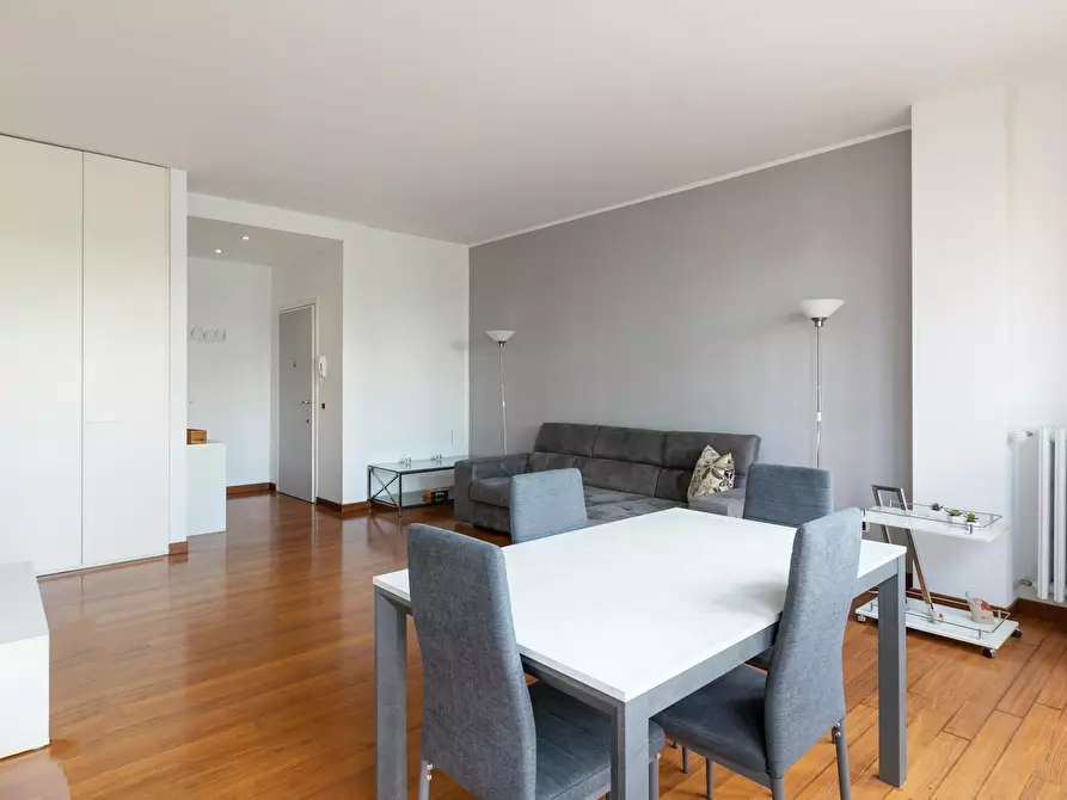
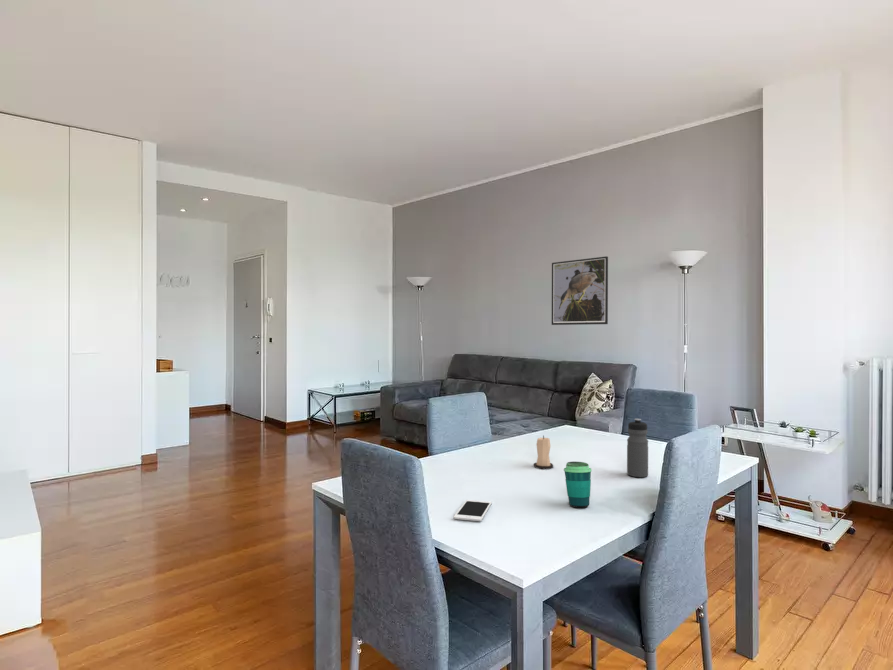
+ candle (543, 451)
+ cup (577, 484)
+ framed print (578, 292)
+ cell phone (473, 509)
+ water bottle (637, 446)
